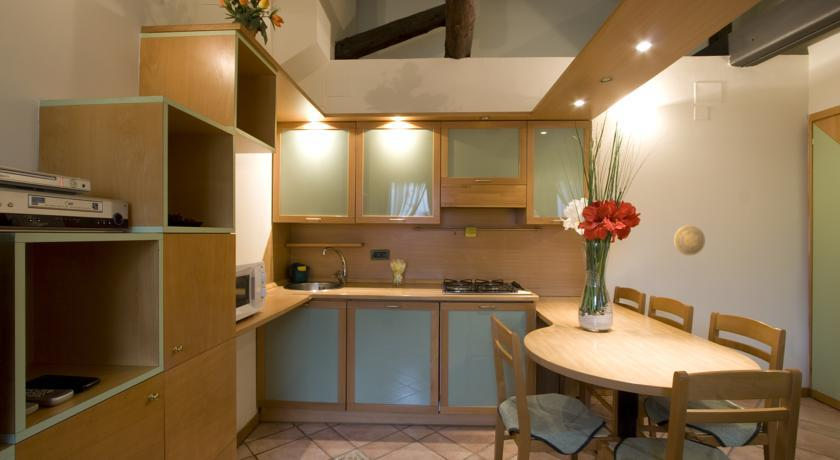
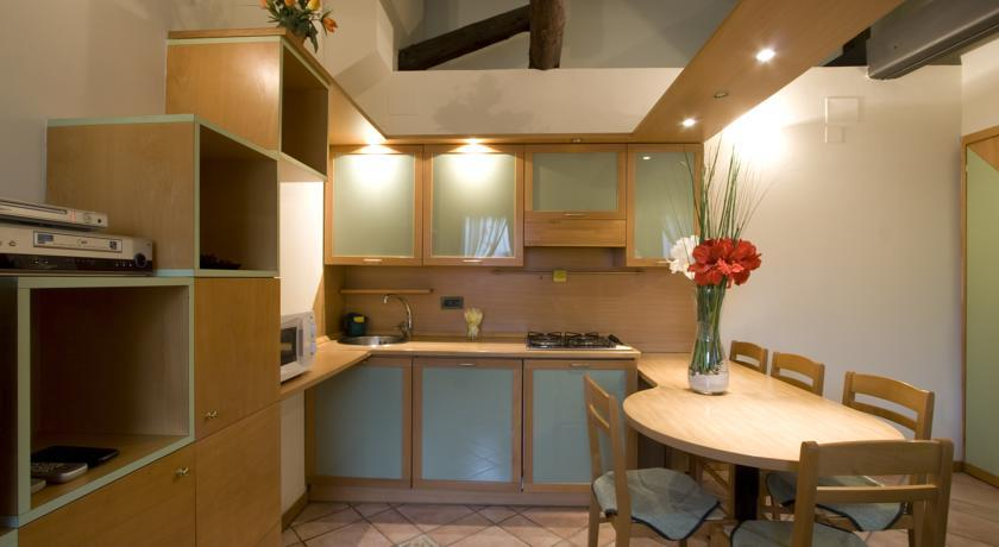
- decorative plate (690, 240)
